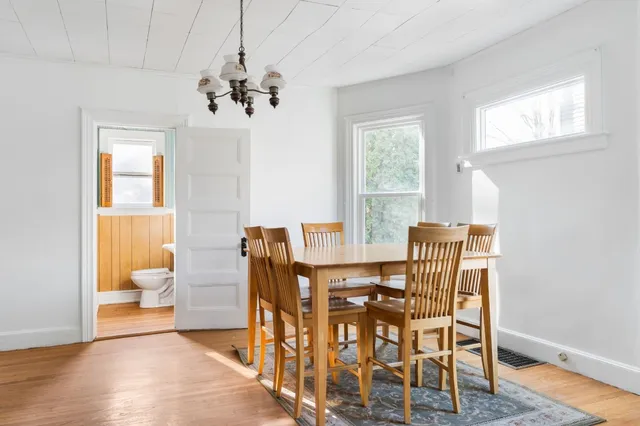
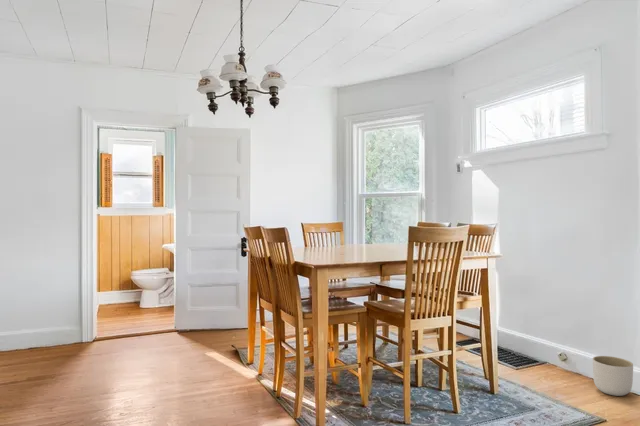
+ planter (612, 376)
